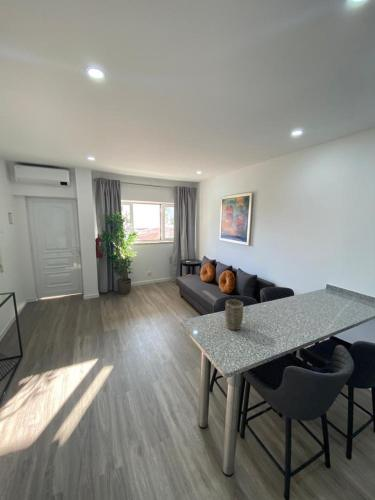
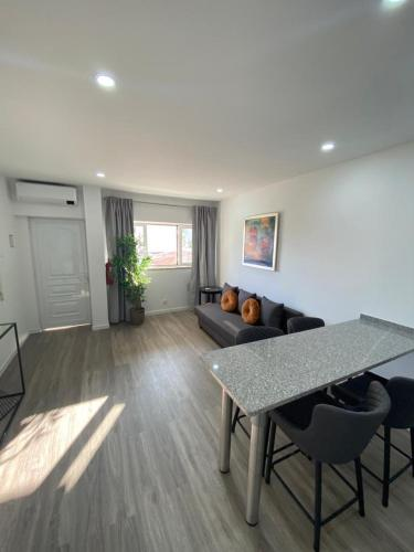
- plant pot (234, 315)
